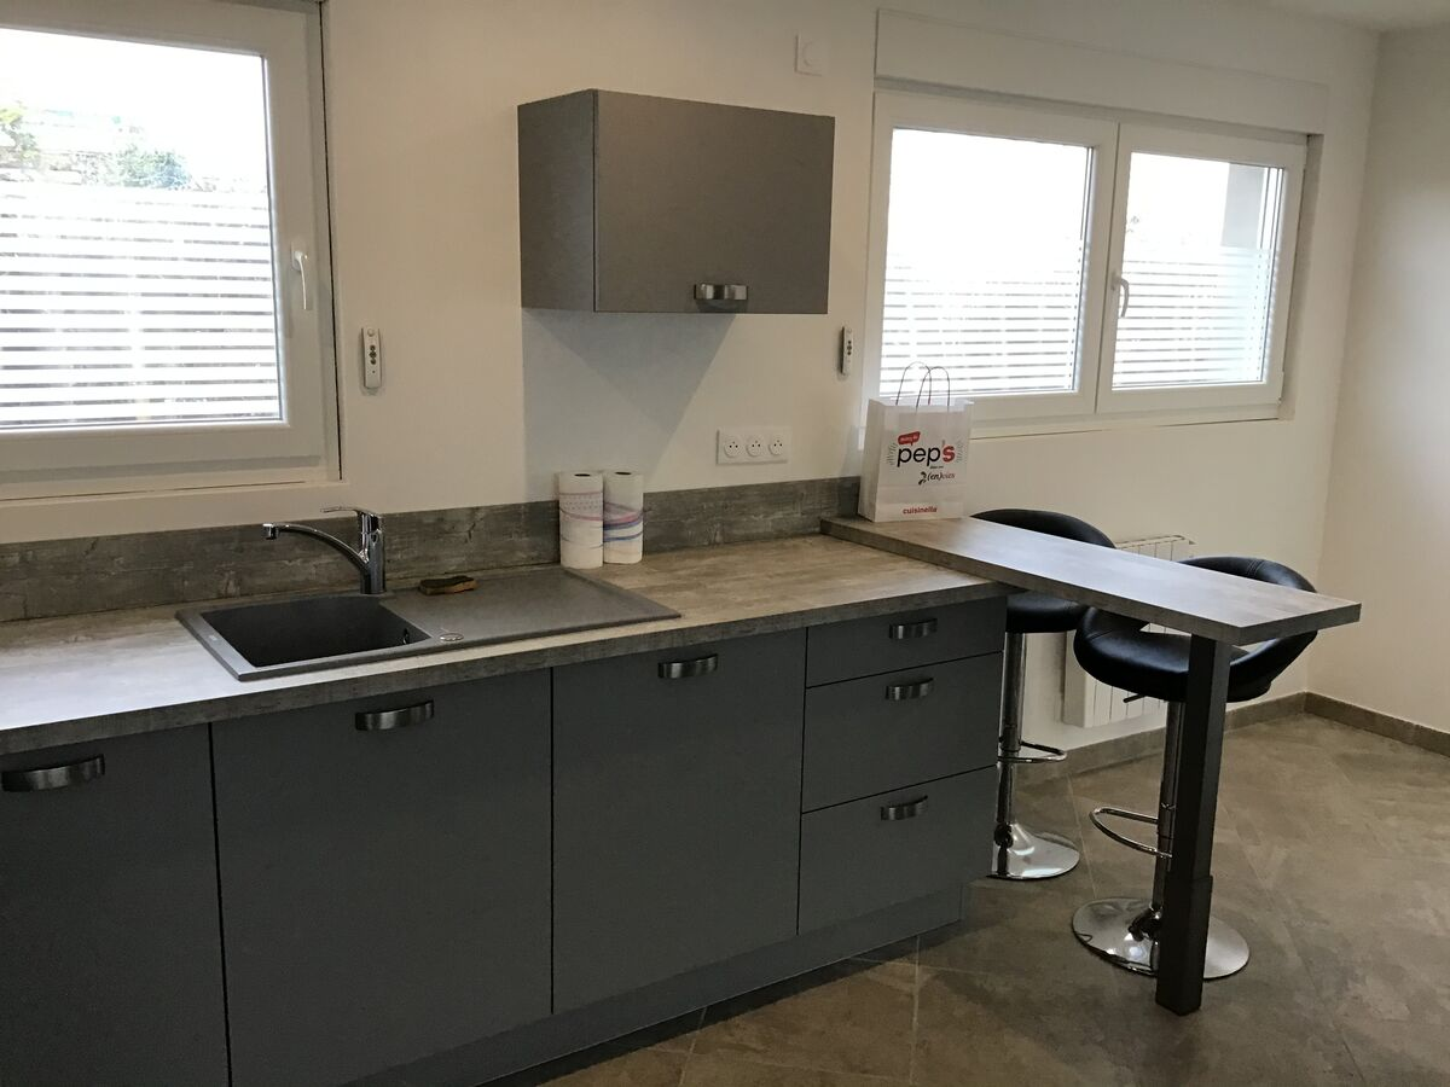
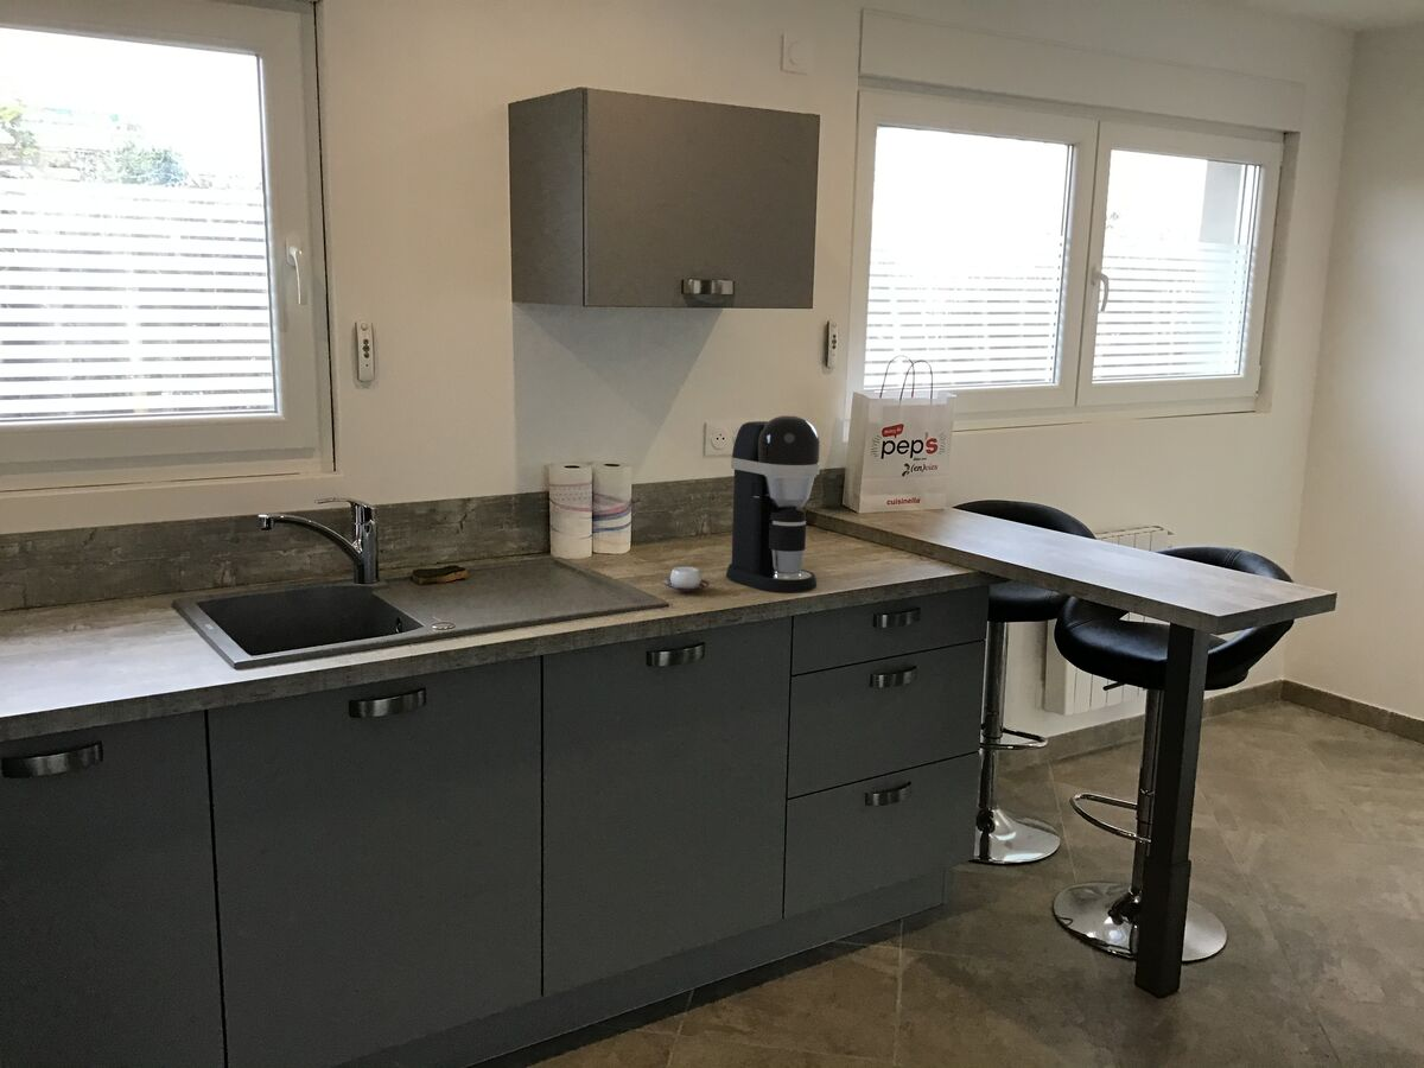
+ coffee maker (773, 498)
+ cup (685, 580)
